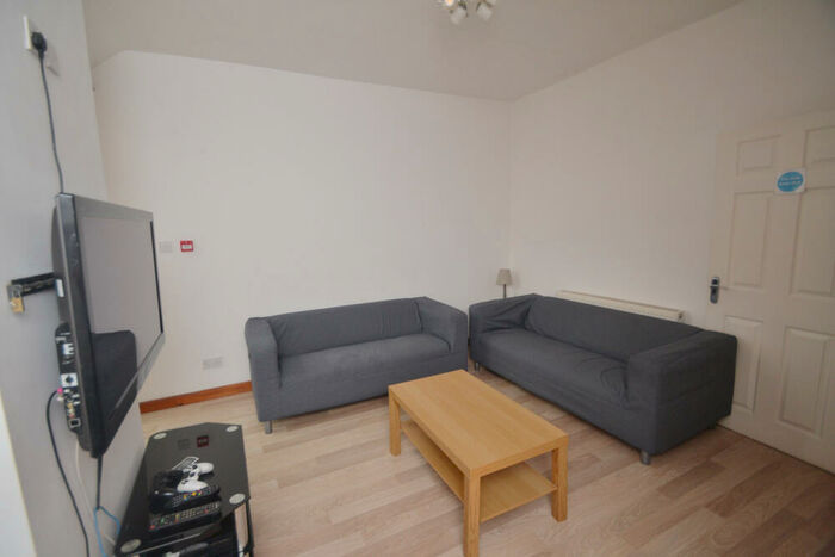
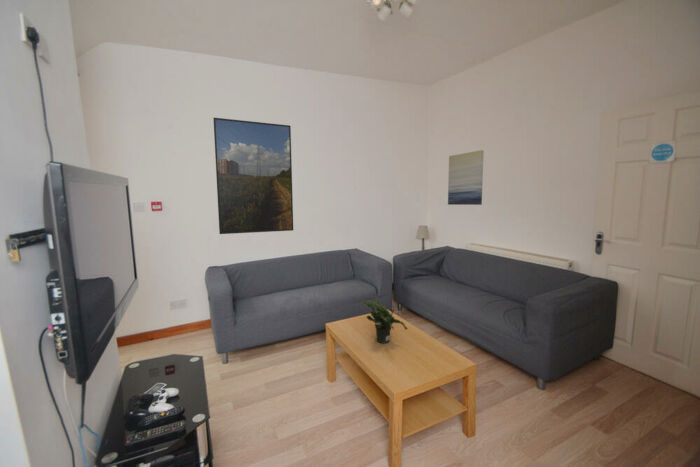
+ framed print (256, 178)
+ potted plant (381, 322)
+ wall art (464, 179)
